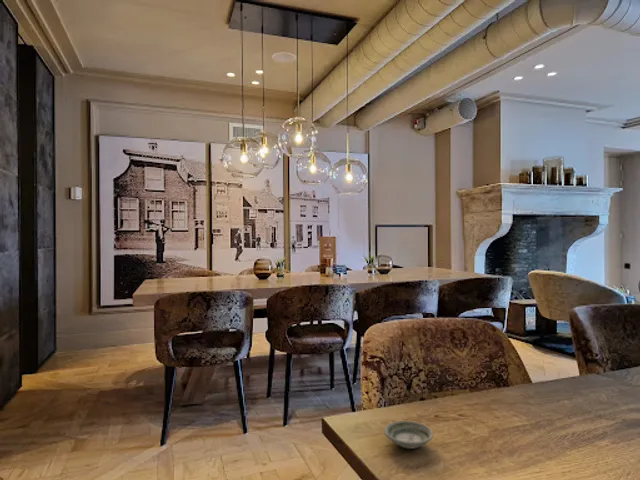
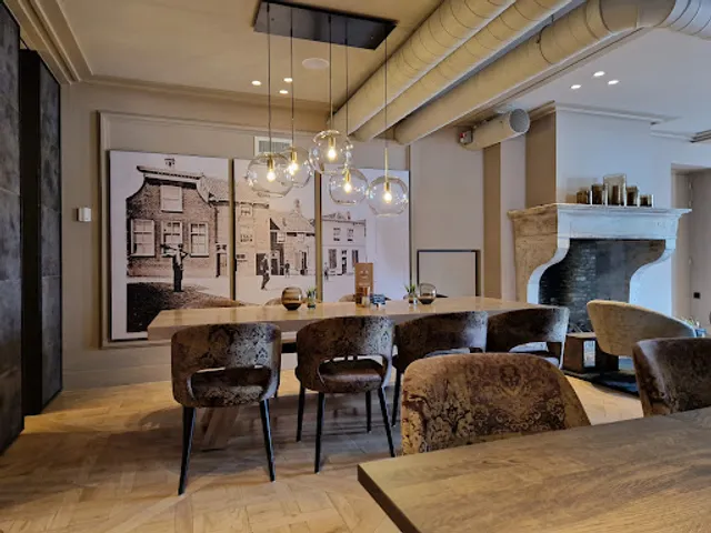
- saucer (408, 436)
